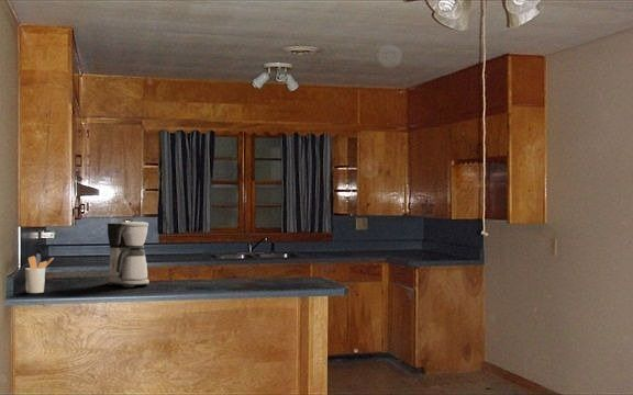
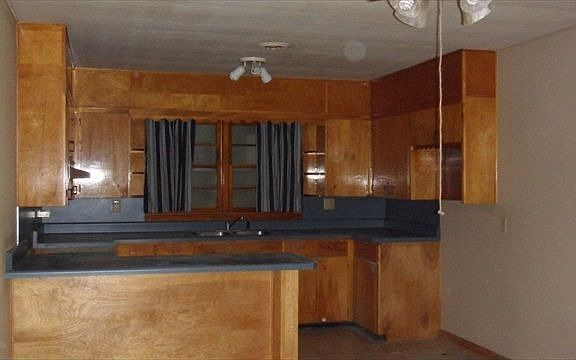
- coffee maker (124, 253)
- utensil holder (40, 273)
